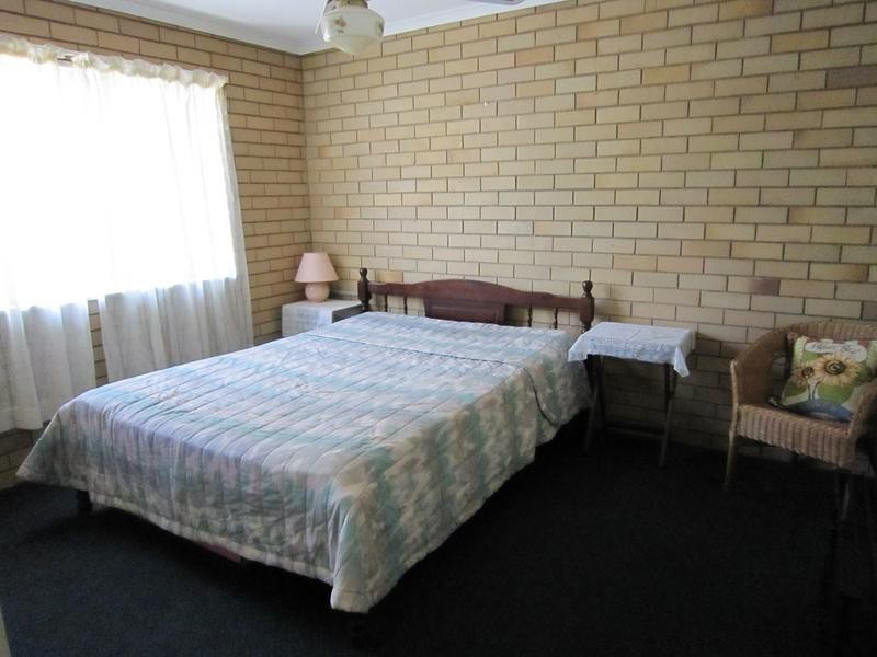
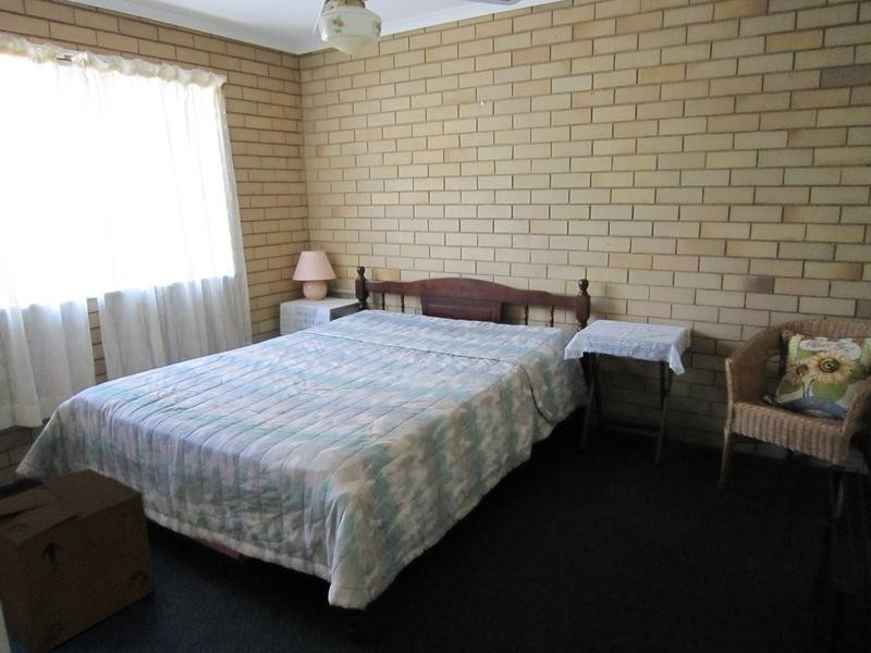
+ cardboard box (65, 547)
